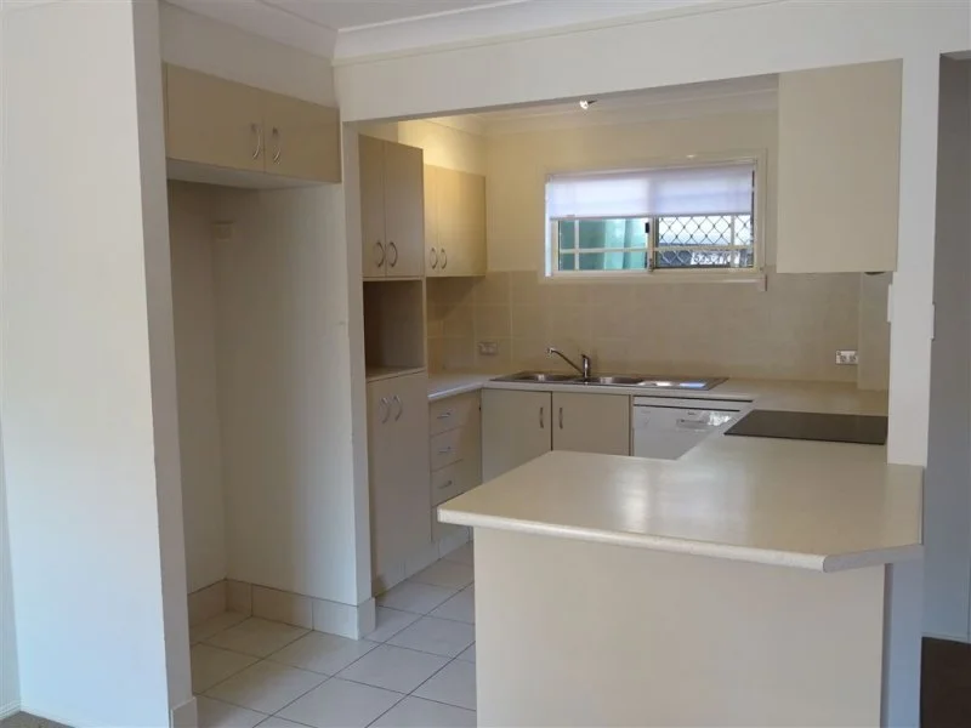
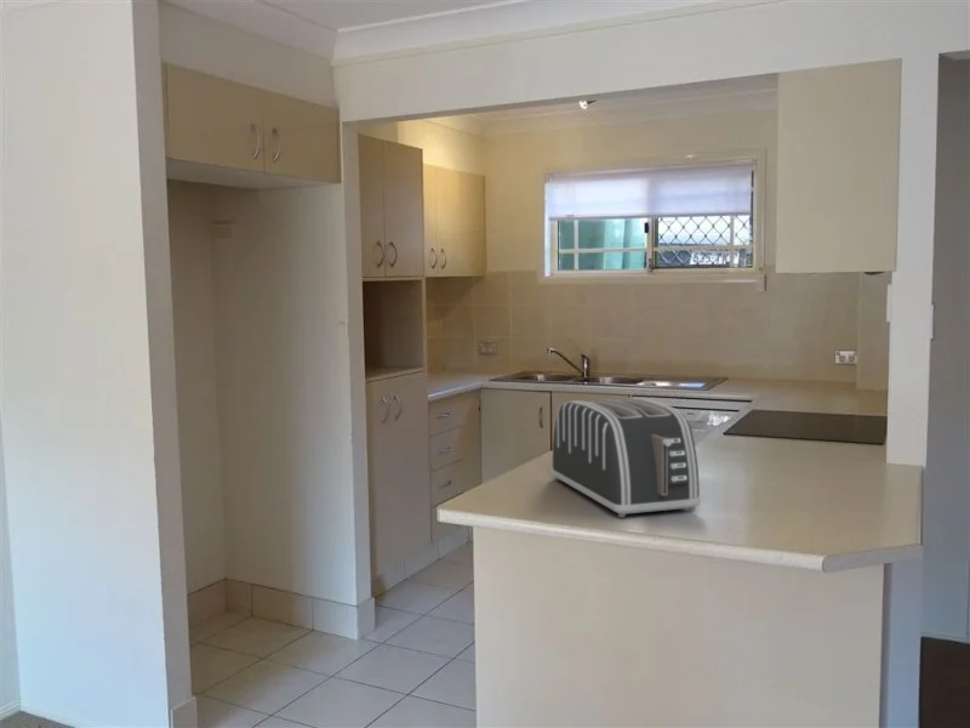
+ toaster (622, 449)
